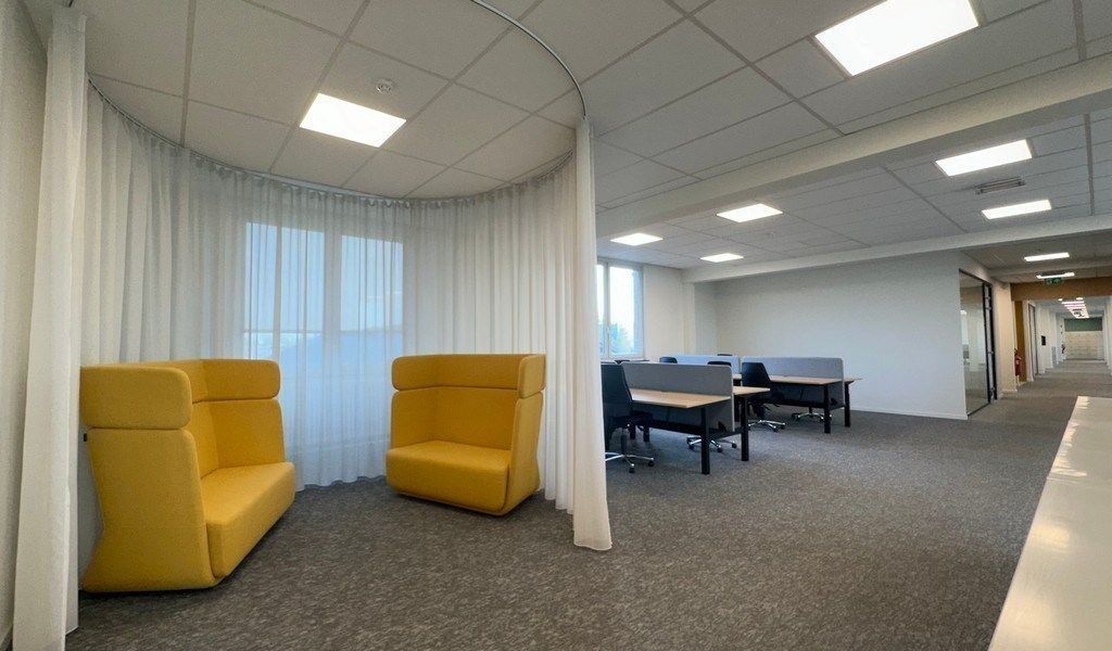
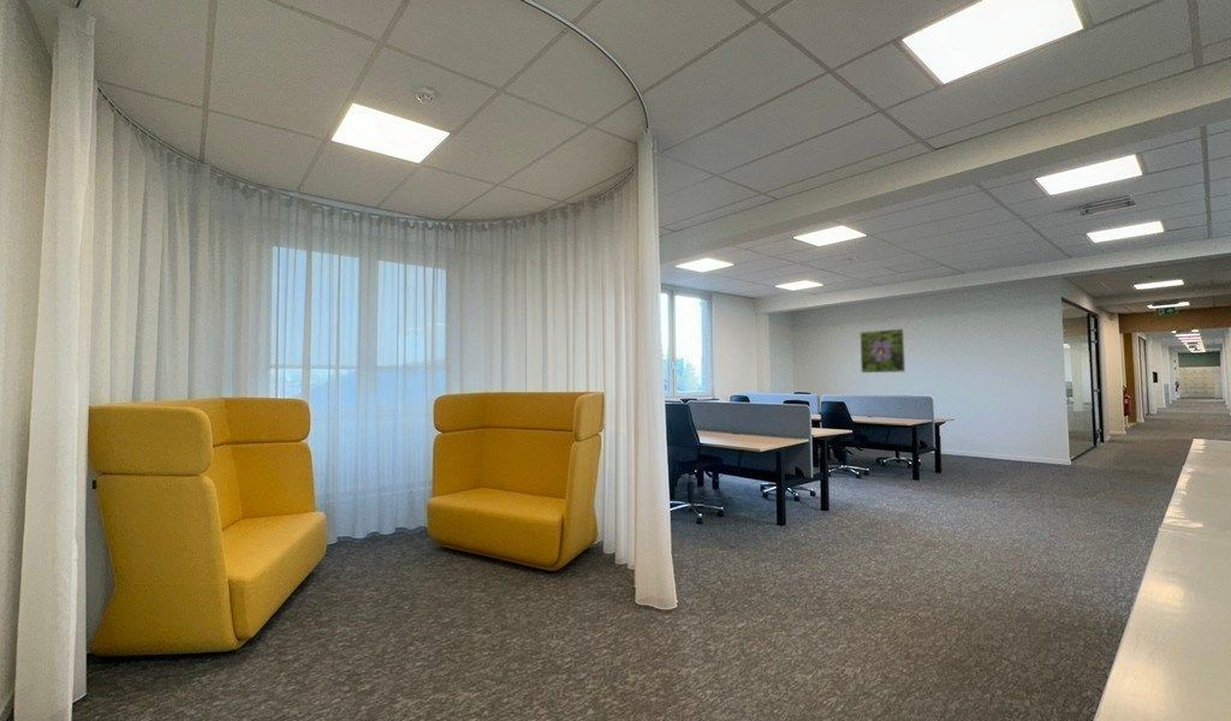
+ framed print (881, 351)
